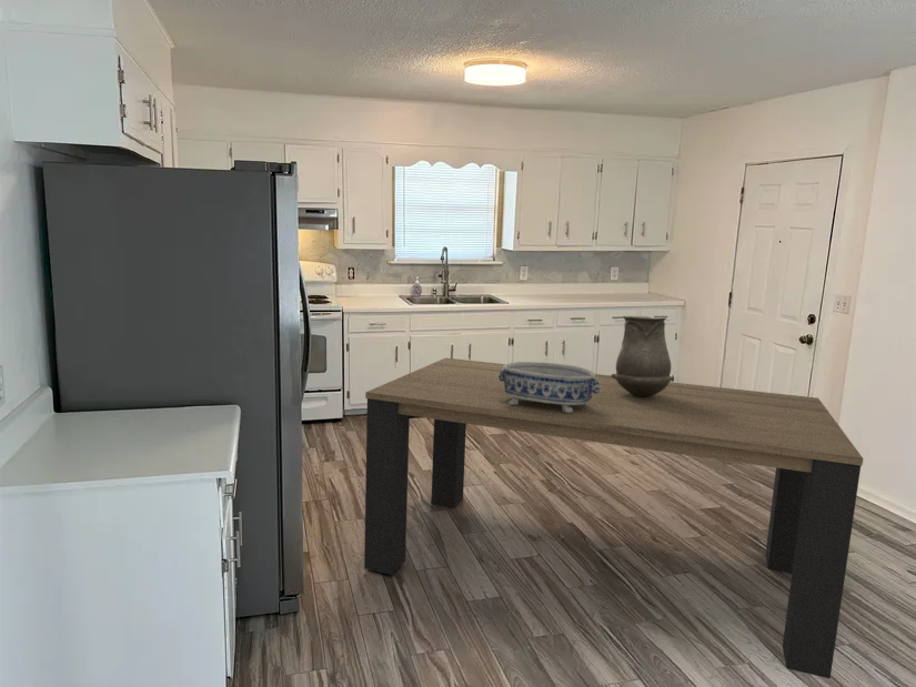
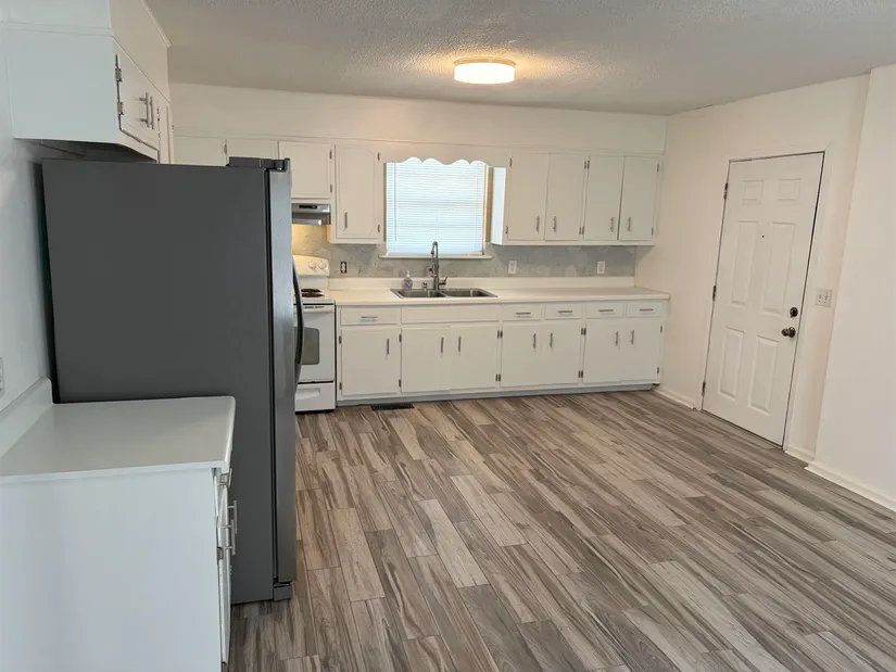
- dining table (597, 442)
- decorative bowl (547, 385)
- vase (644, 355)
